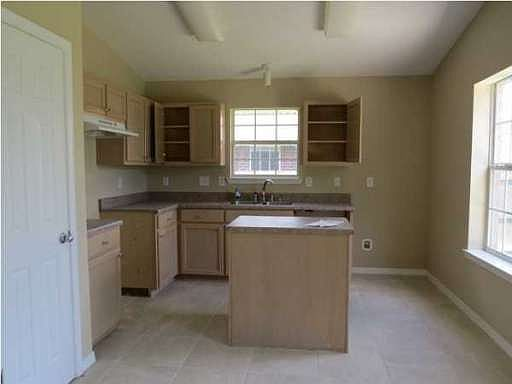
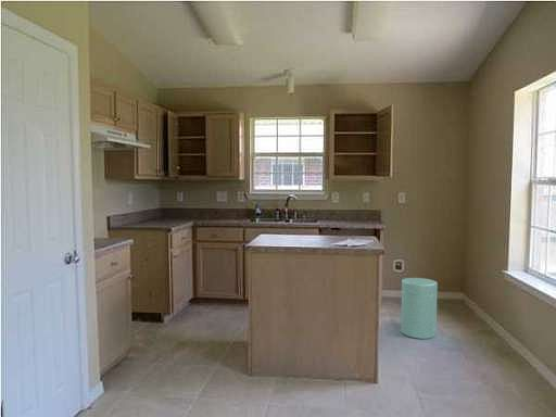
+ trash can (417, 305)
